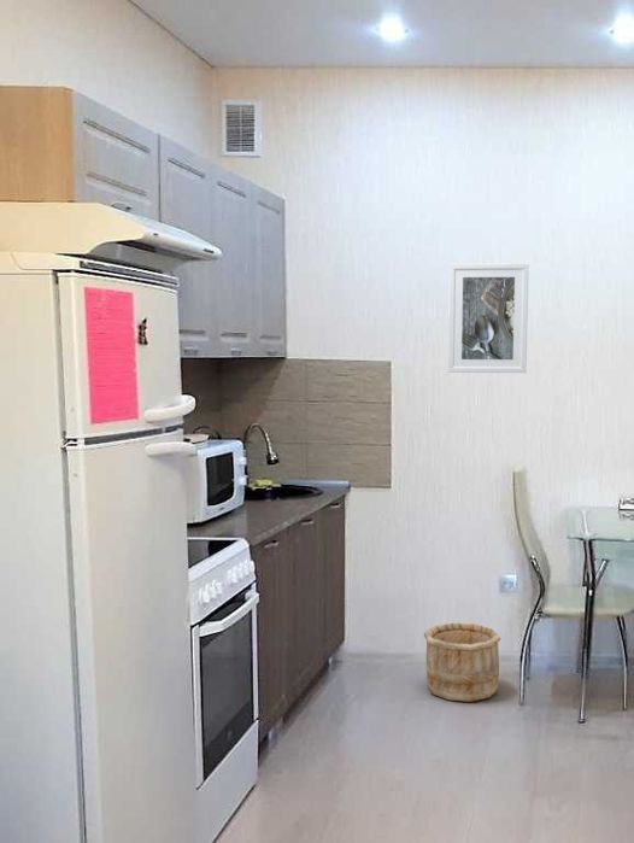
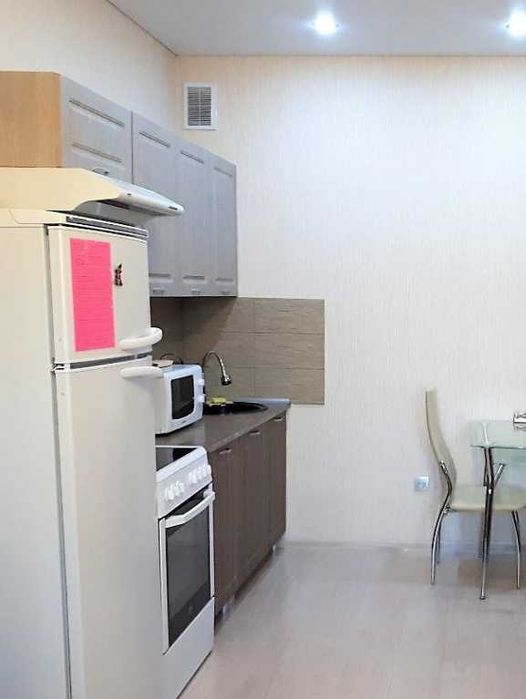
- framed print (487, 318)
- wooden bucket (460, 661)
